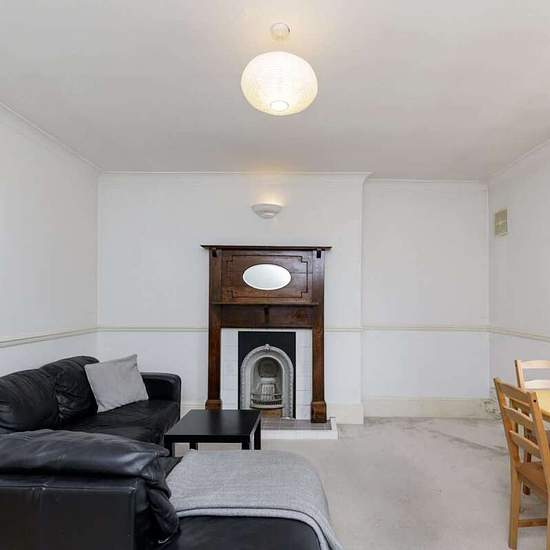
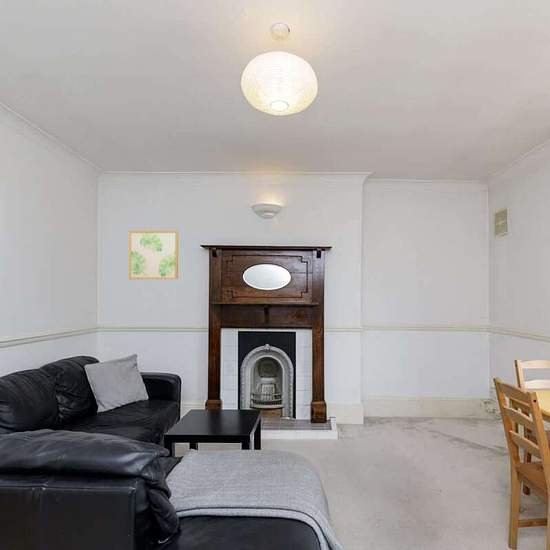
+ wall art (153, 255)
